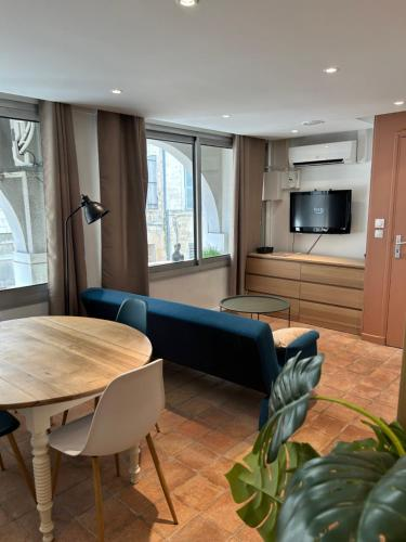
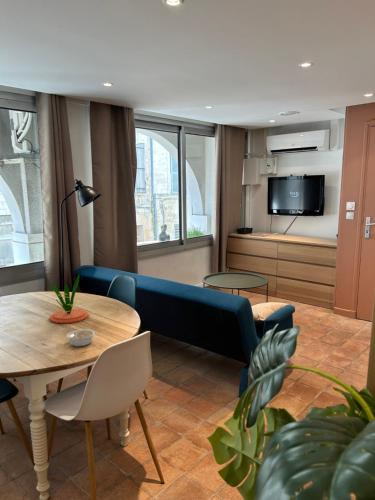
+ plant (67, 296)
+ legume (82, 337)
